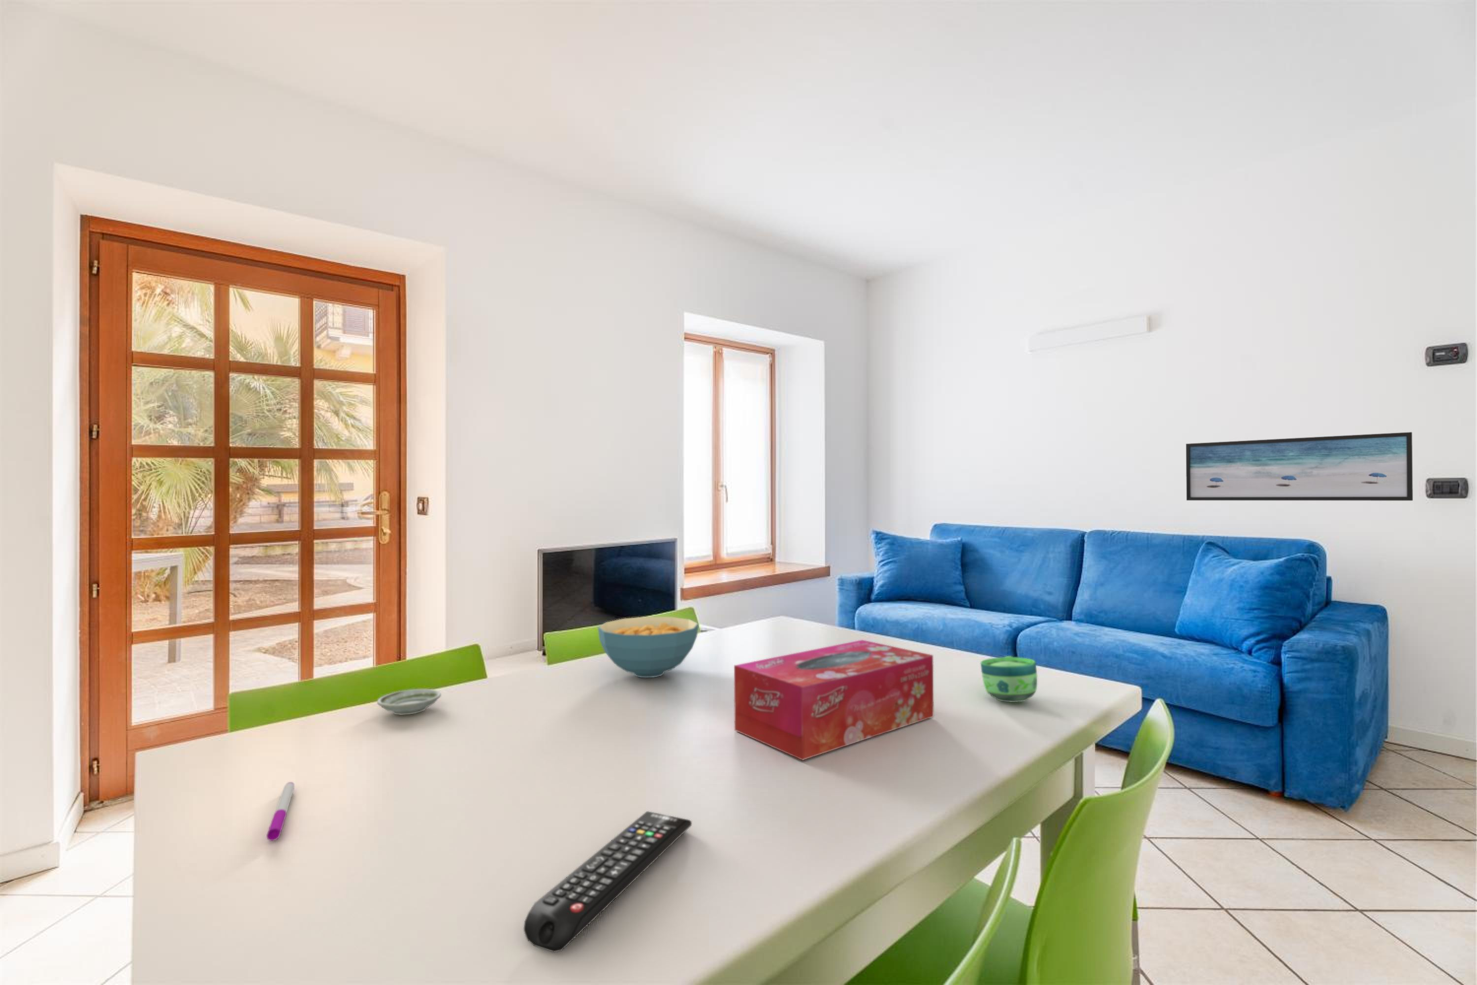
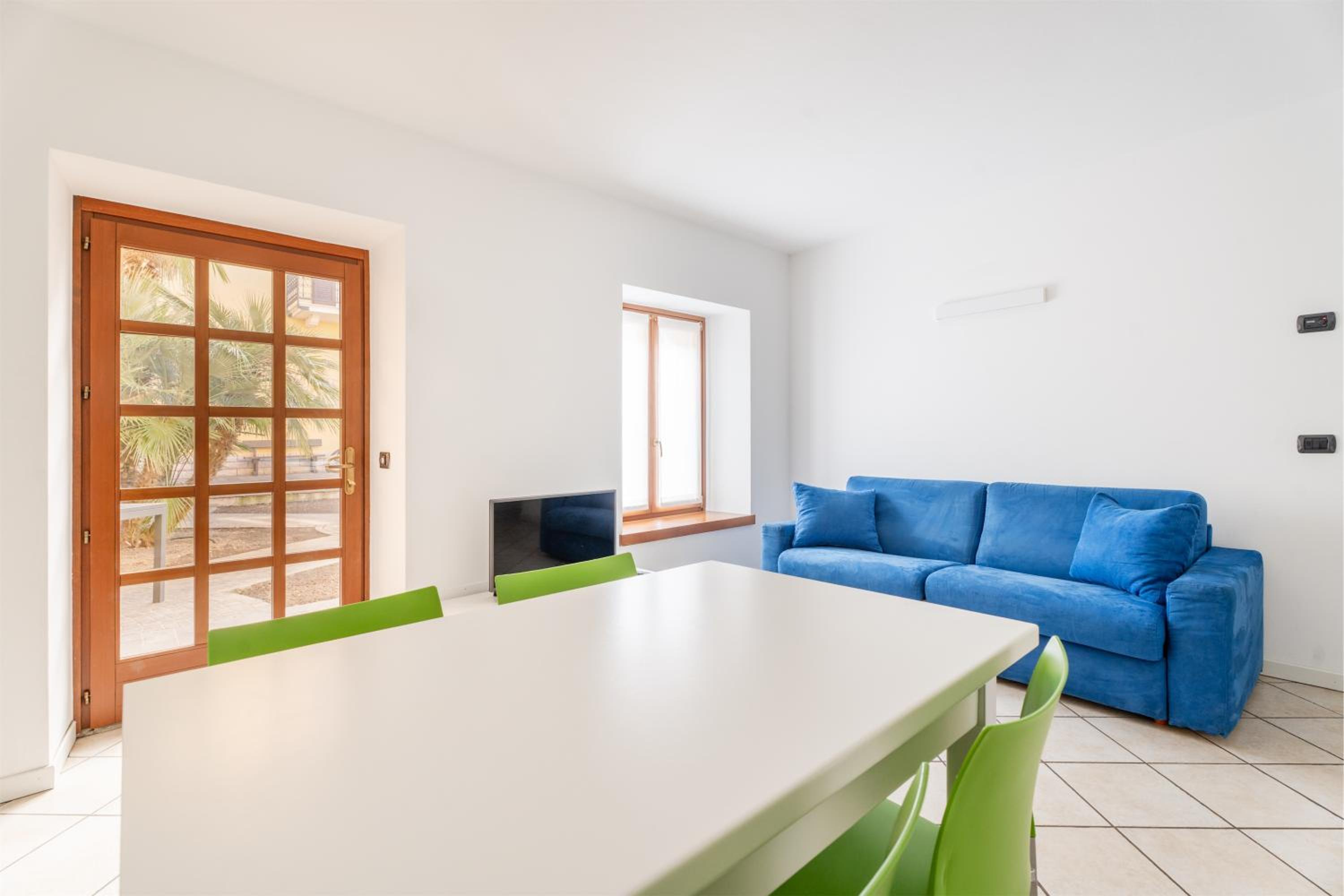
- wall art (1289, 469)
- tissue box (836, 691)
- cereal bowl (648, 649)
- saucer (410, 702)
- pen (282, 808)
- cup (1007, 677)
- remote control (619, 867)
